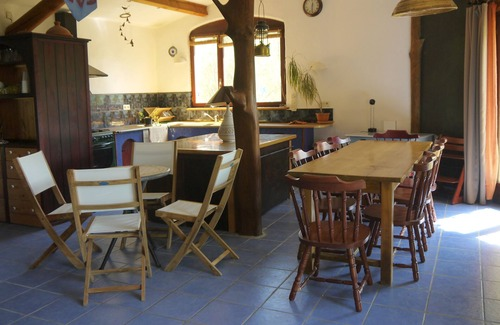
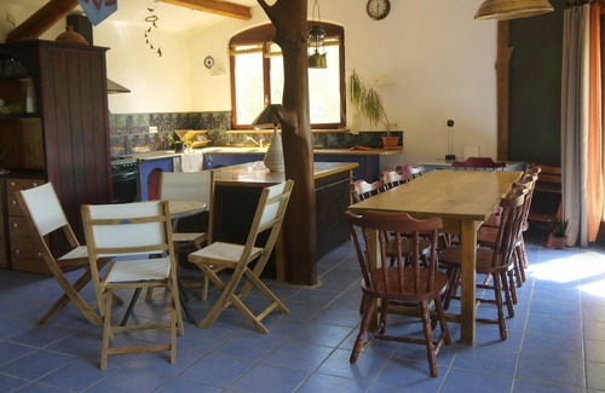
+ potted plant (558, 230)
